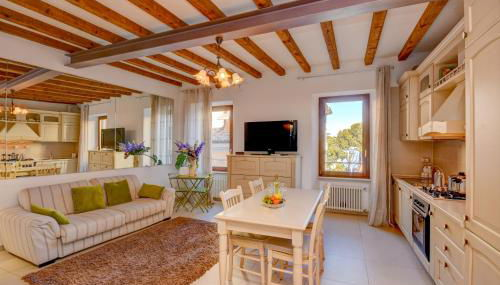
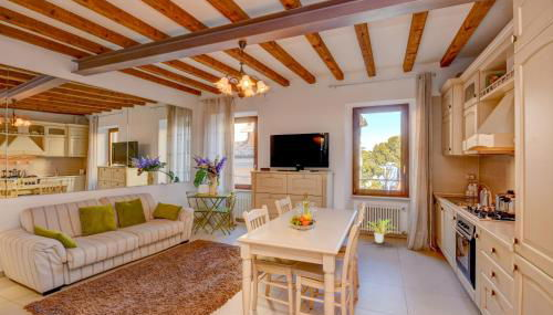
+ potted plant (380, 229)
